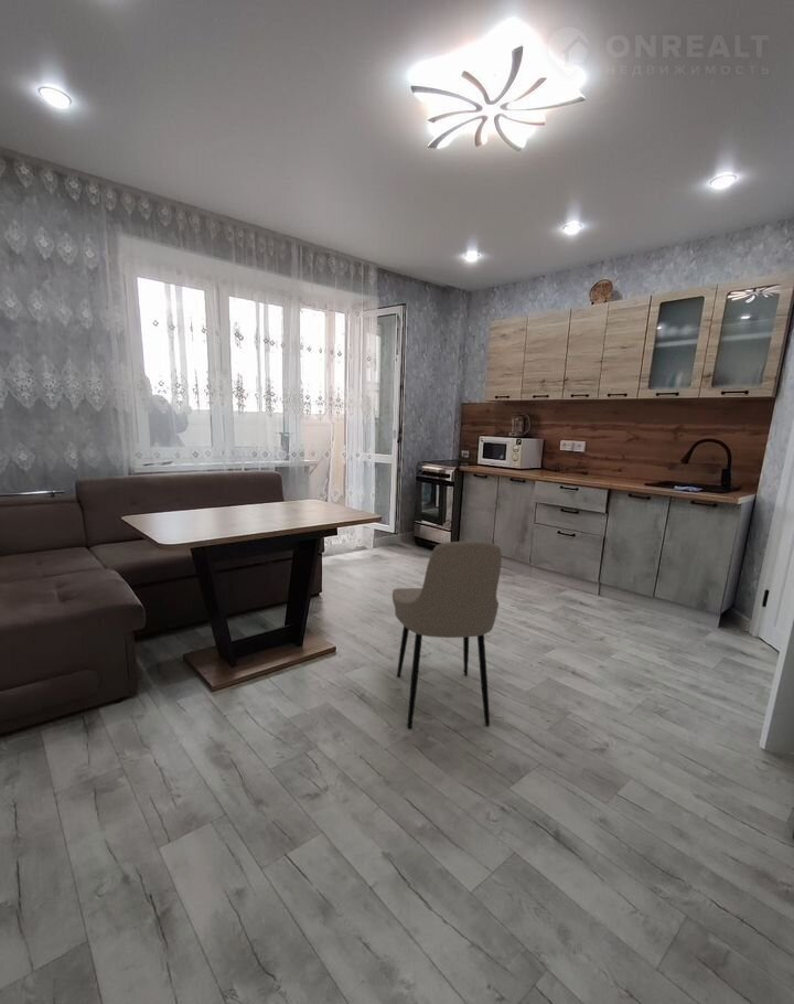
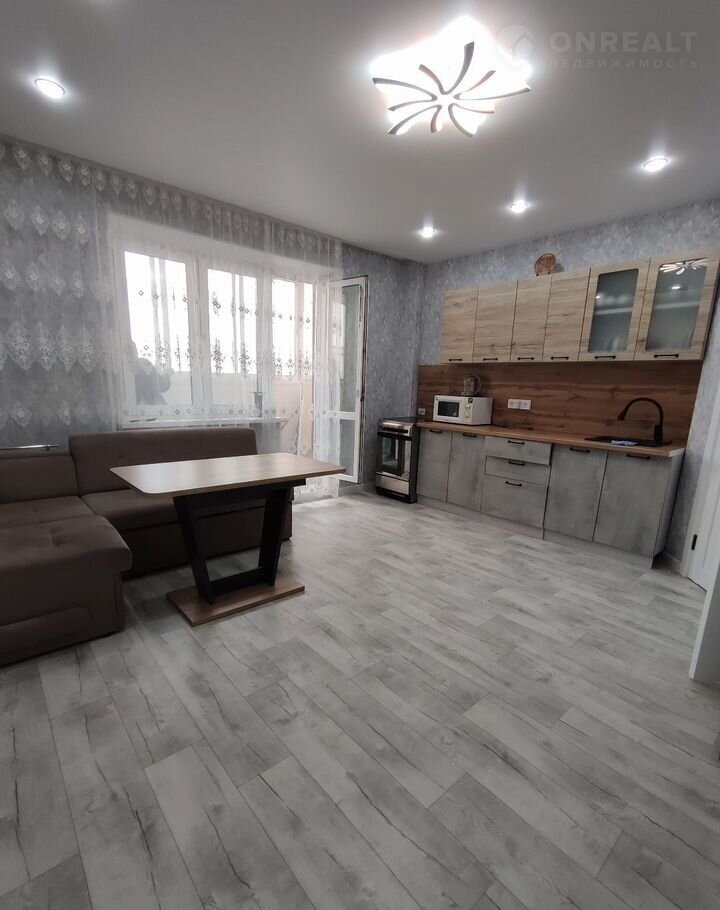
- dining chair (447, 617)
